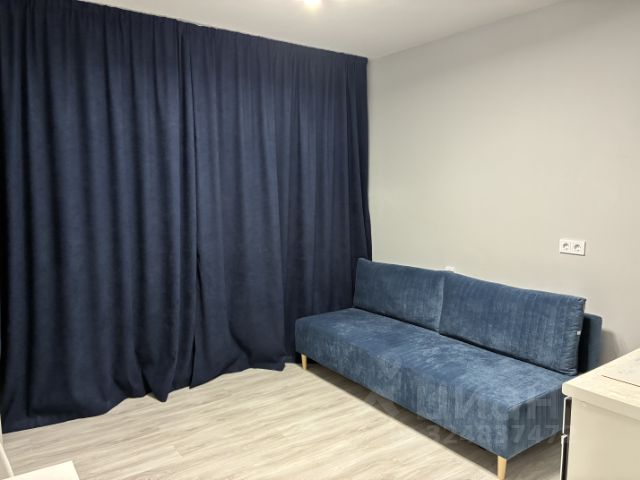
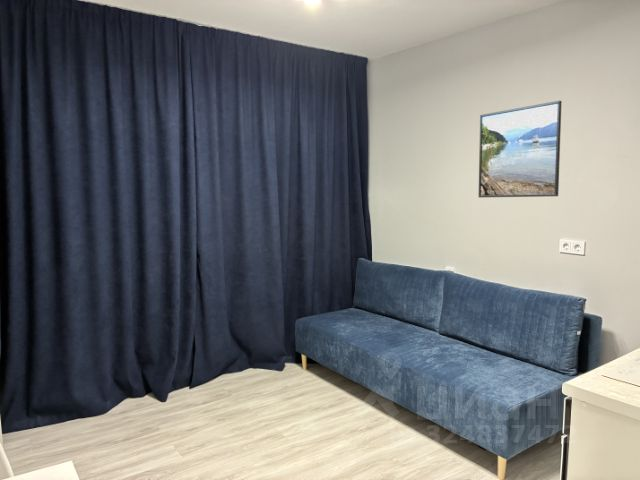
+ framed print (516, 153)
